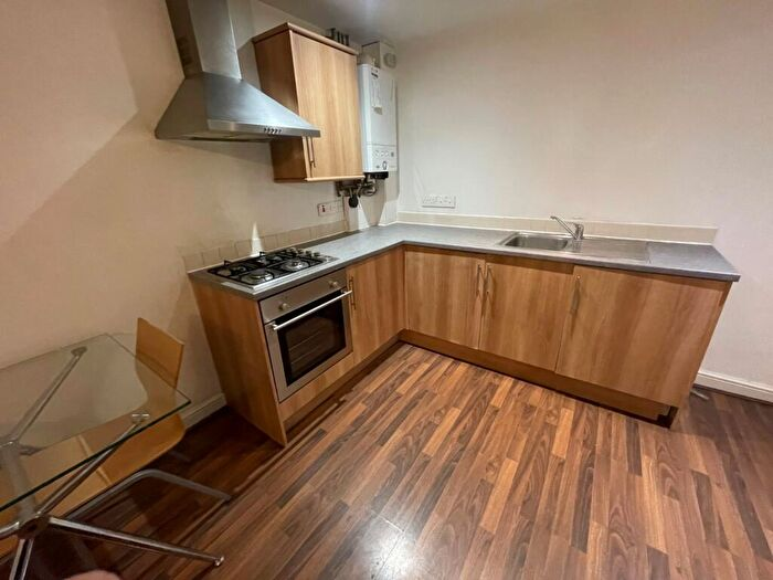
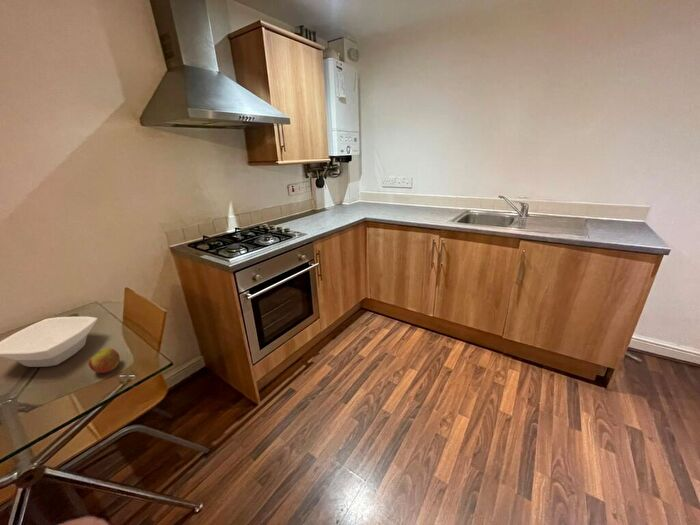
+ bowl (51, 344)
+ apple (104, 360)
